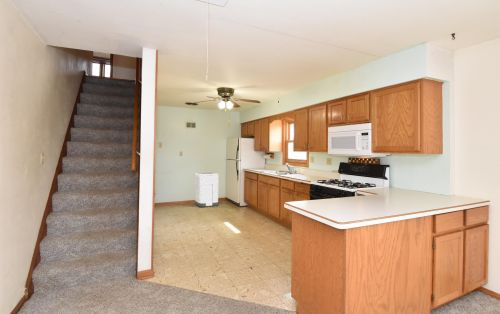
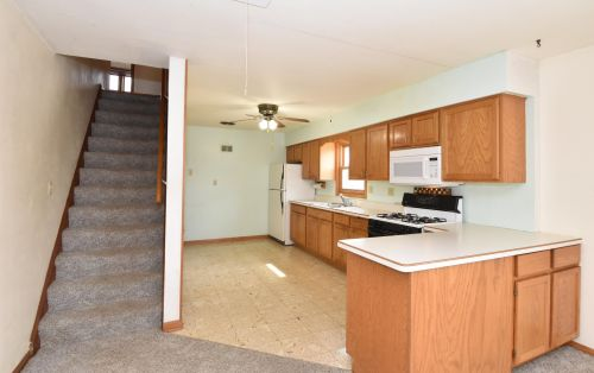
- trash can (206, 189)
